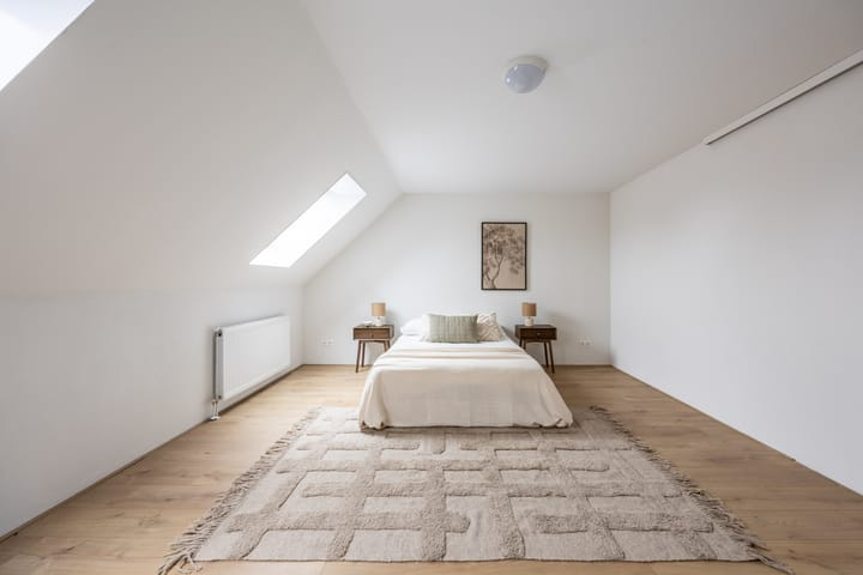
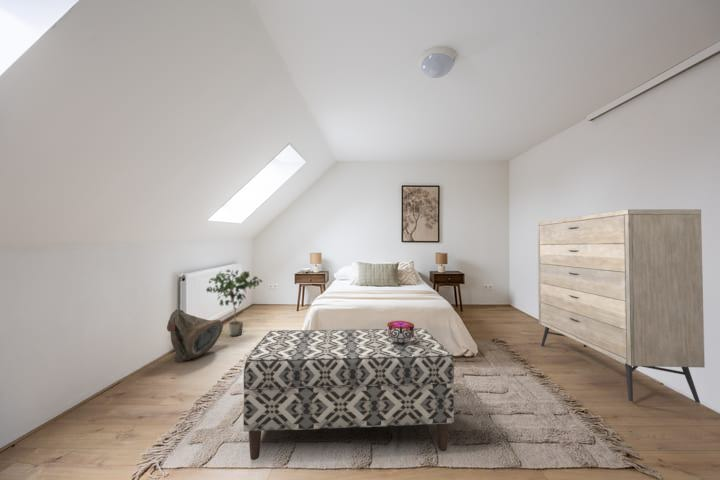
+ potted plant (234, 302)
+ bag (195, 333)
+ bench (349, 384)
+ dresser (602, 292)
+ decorative bowl (400, 332)
